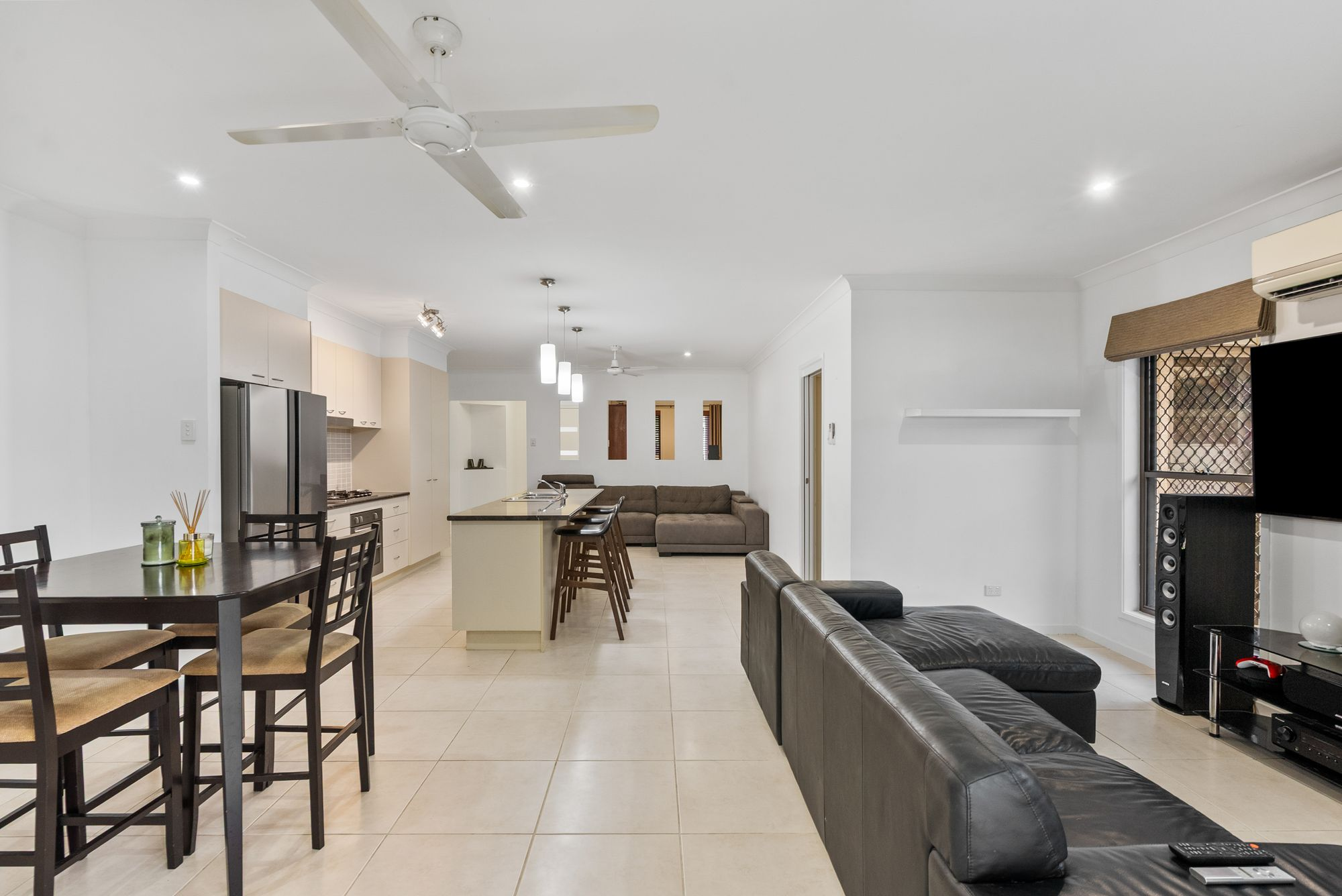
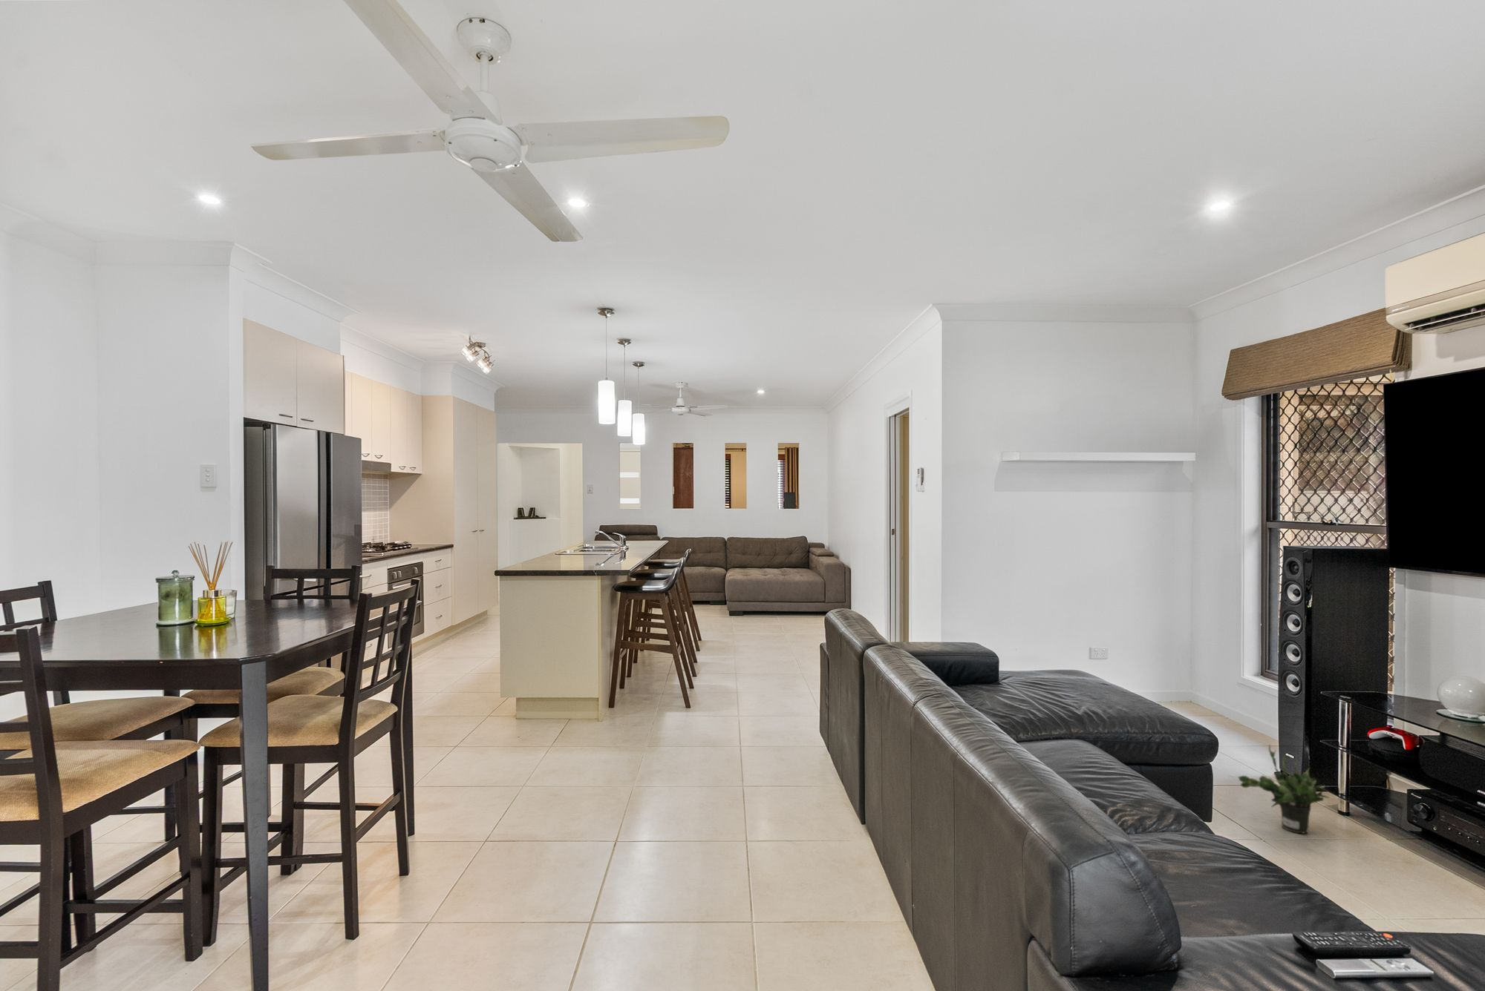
+ potted plant (1279, 790)
